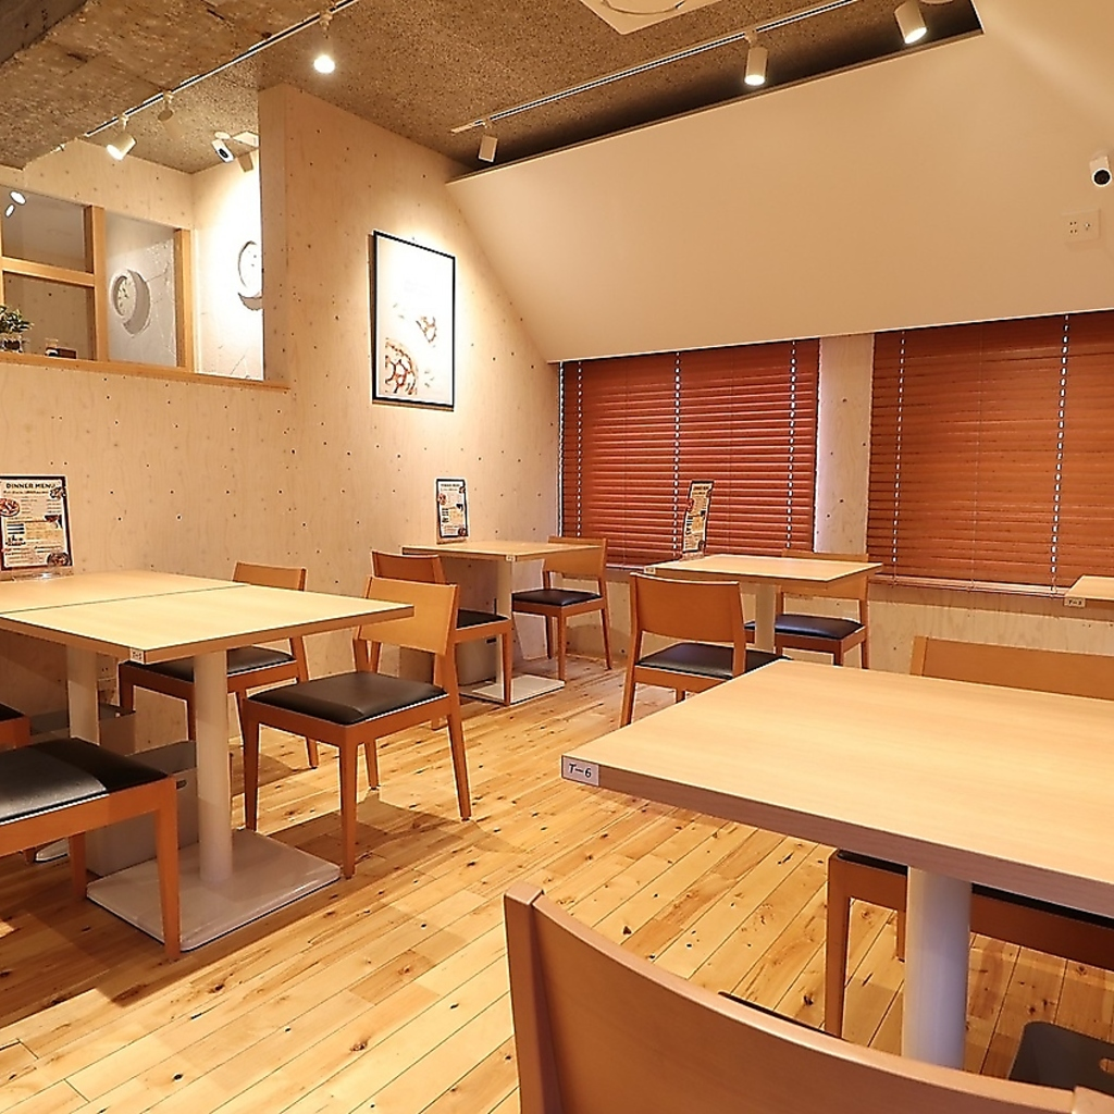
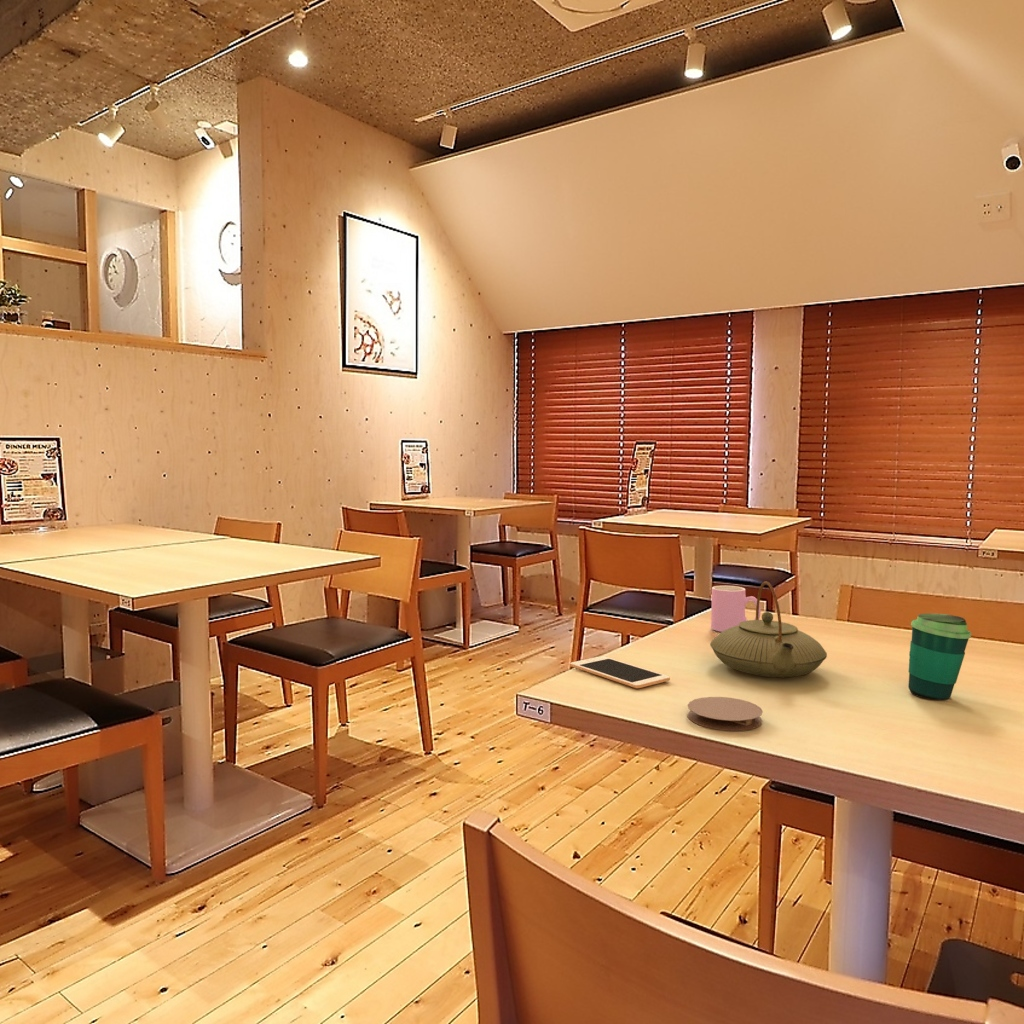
+ cup (939, 656)
+ teapot (769, 627)
+ coaster (724, 712)
+ cell phone (618, 671)
+ cup (735, 609)
